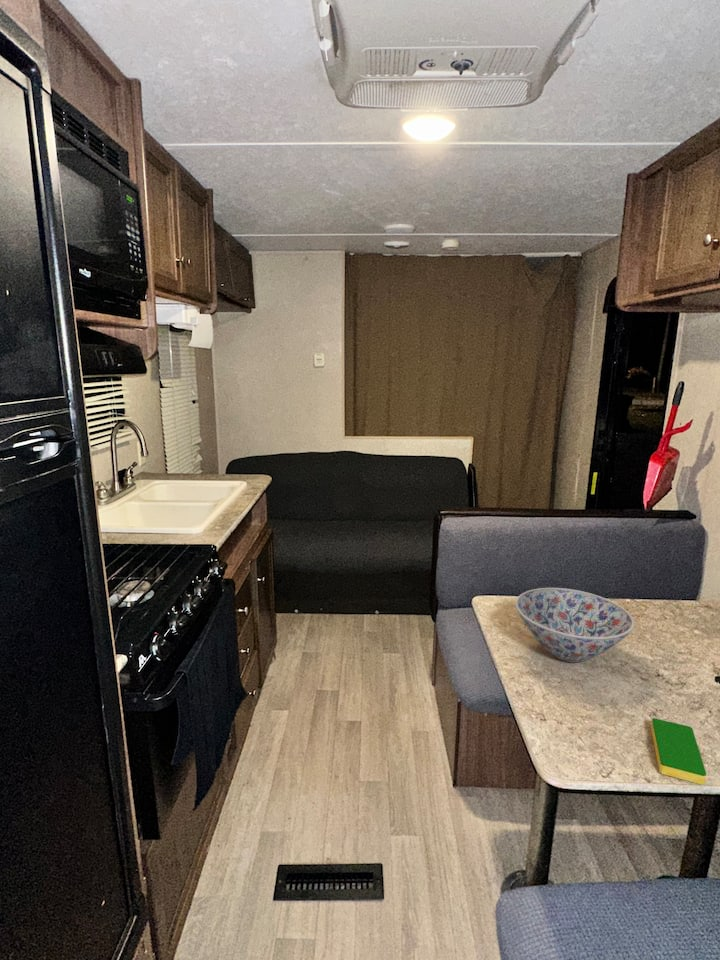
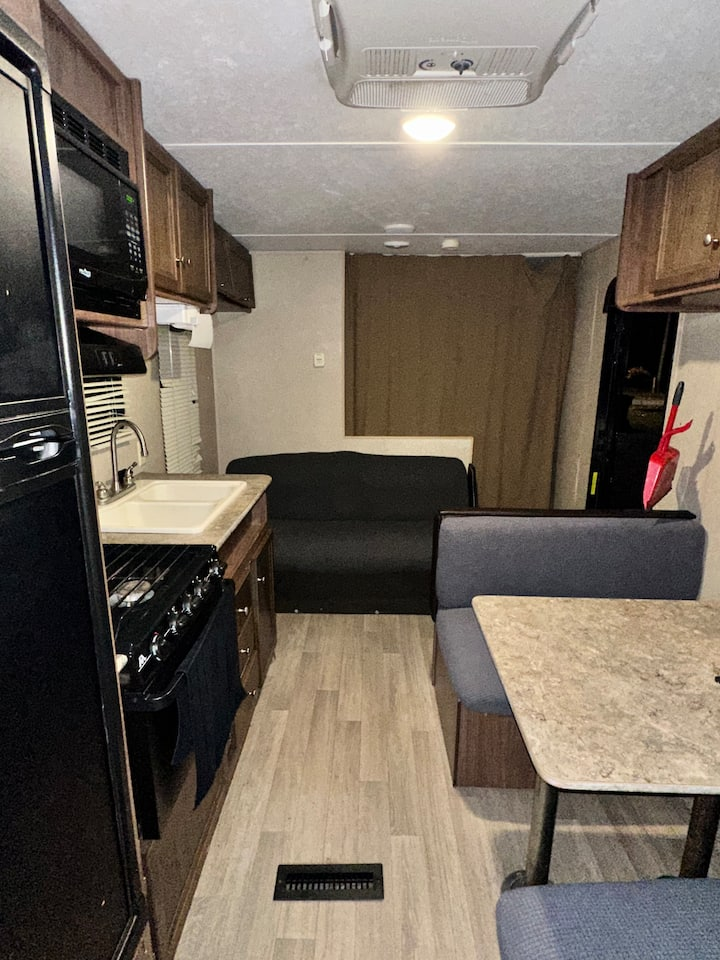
- bowl (570, 632)
- dish sponge (676, 749)
